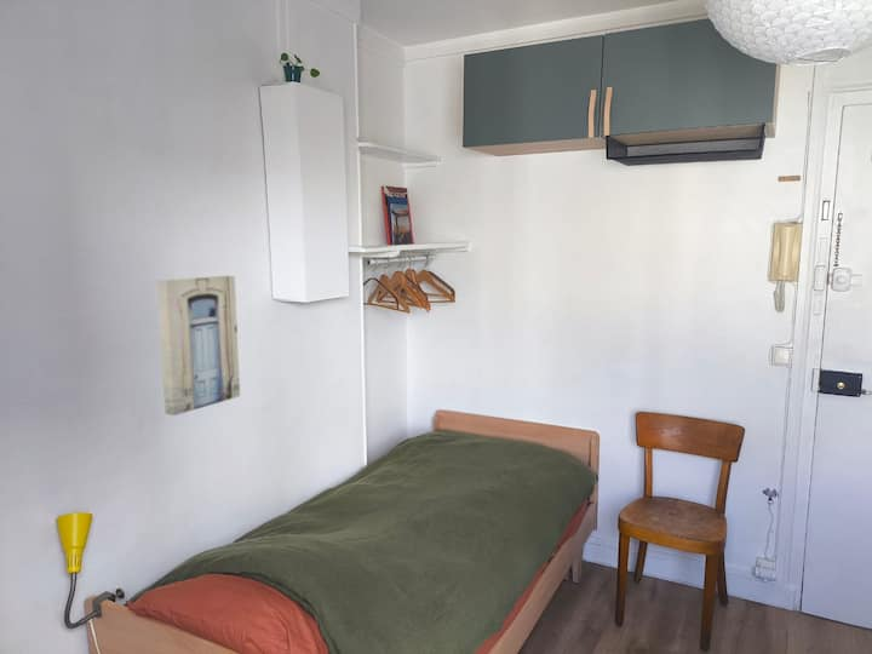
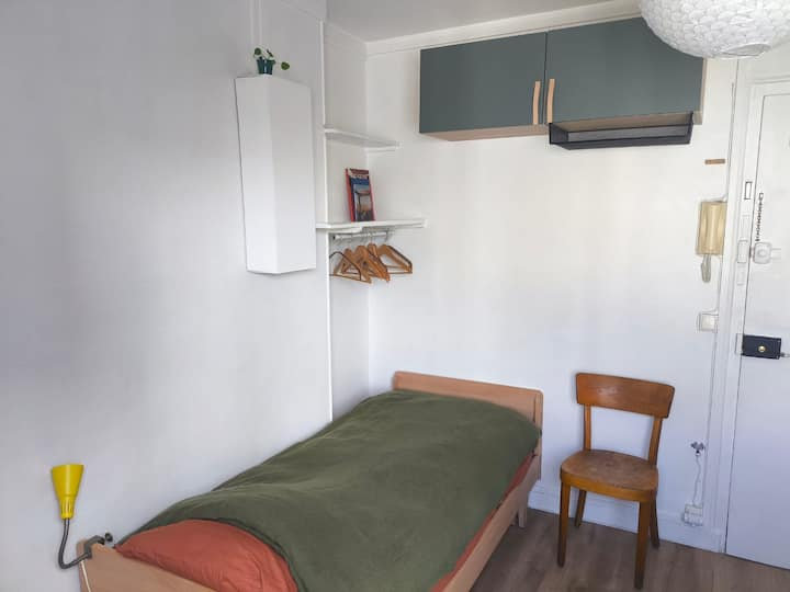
- wall art (201, 342)
